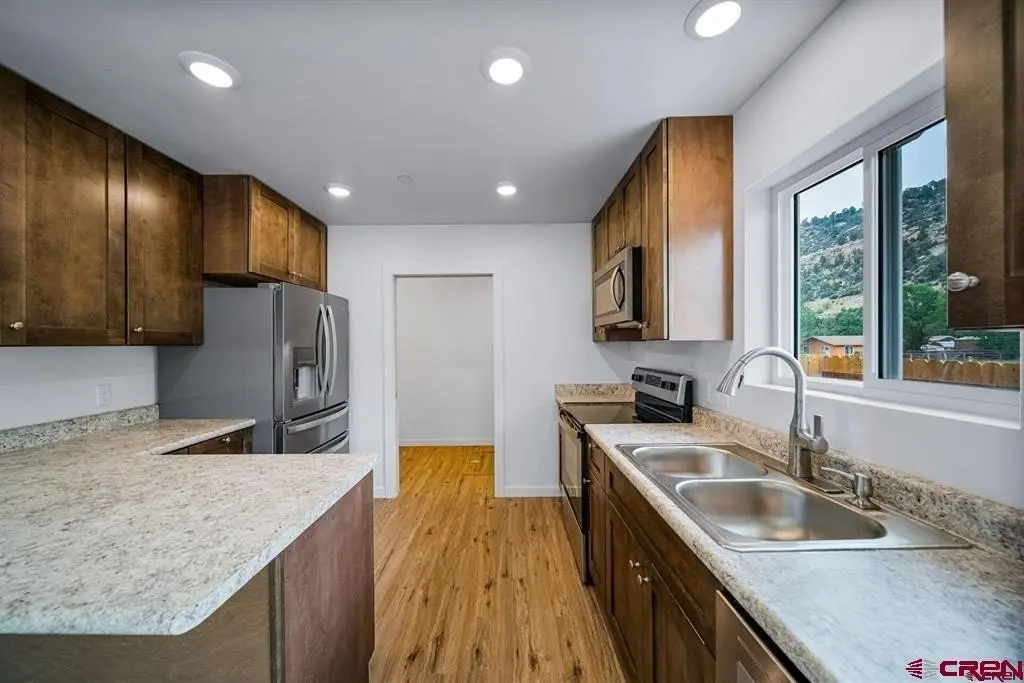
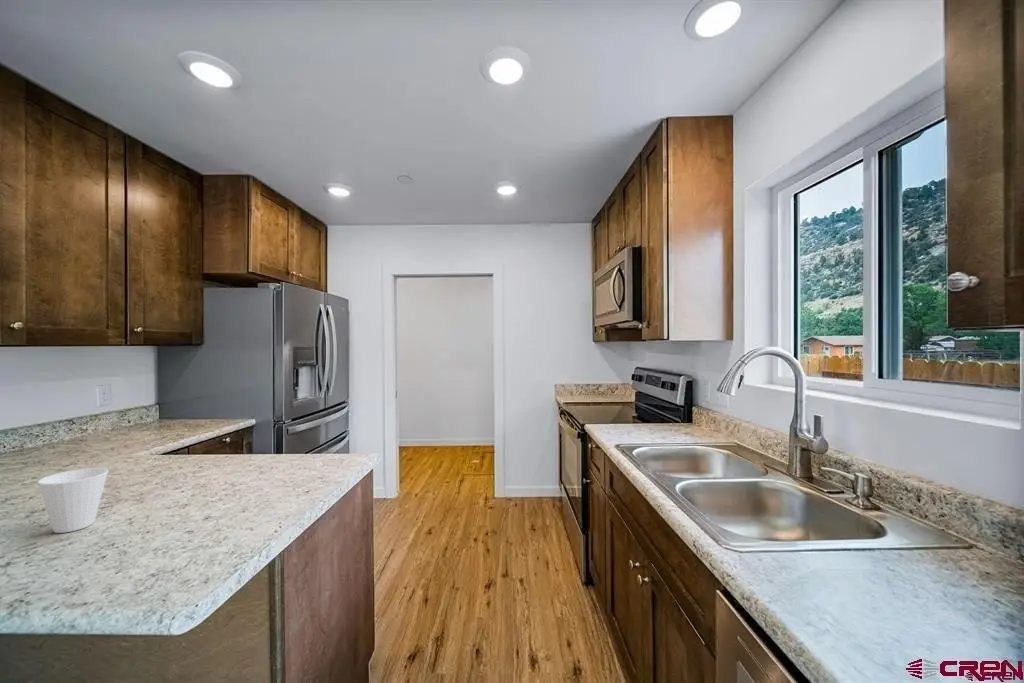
+ cup (74, 500)
